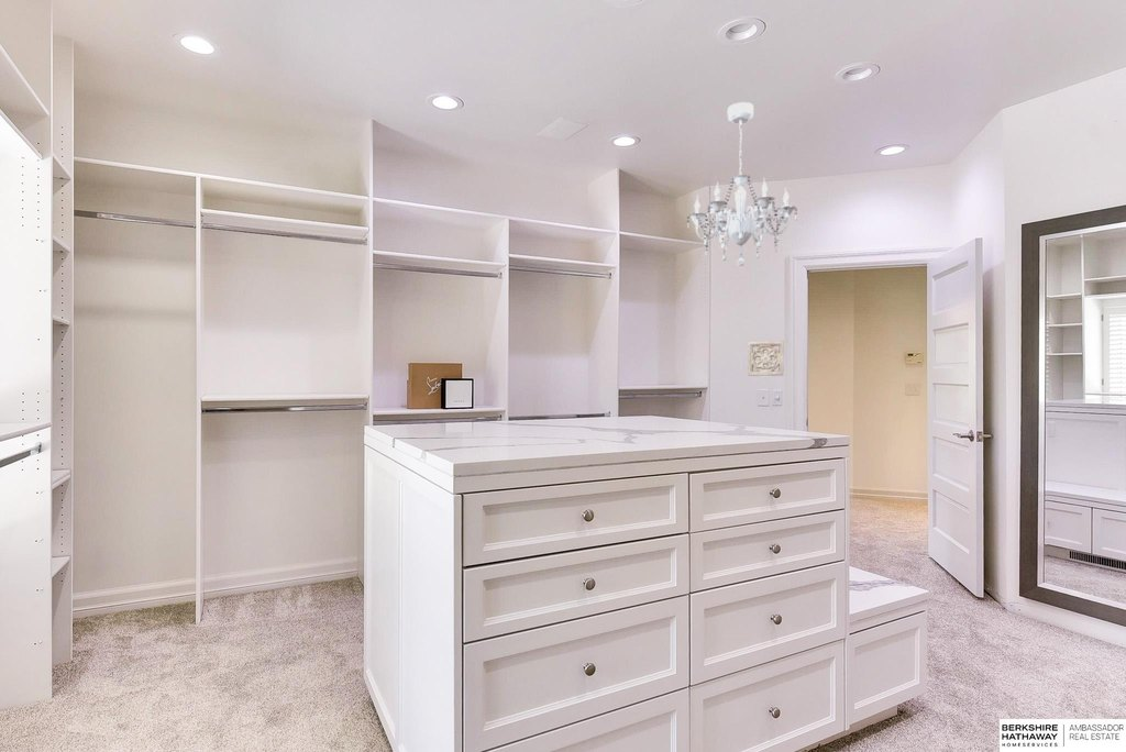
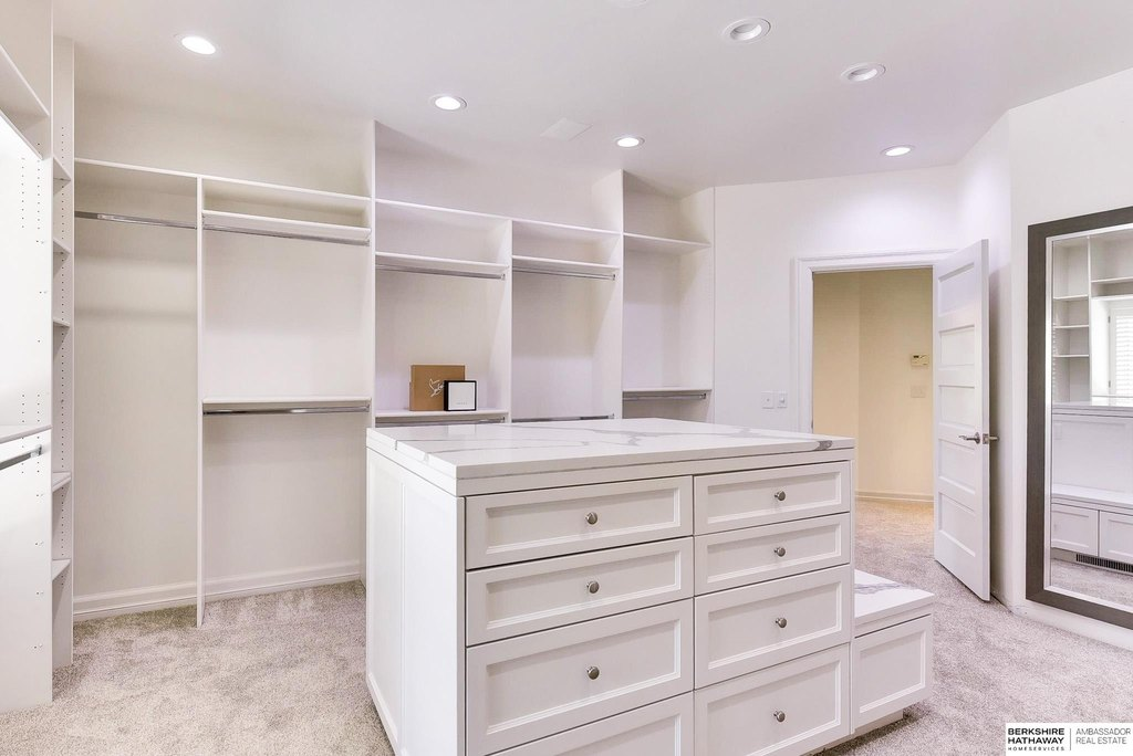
- wall ornament (765, 357)
- chandelier (740, 186)
